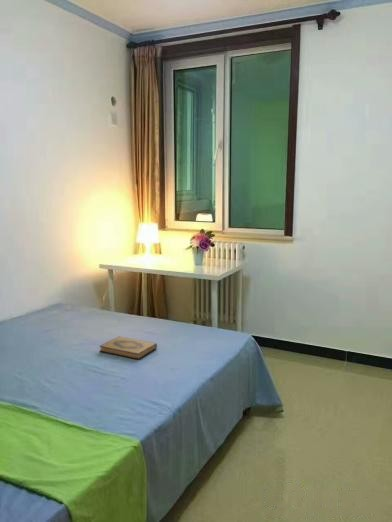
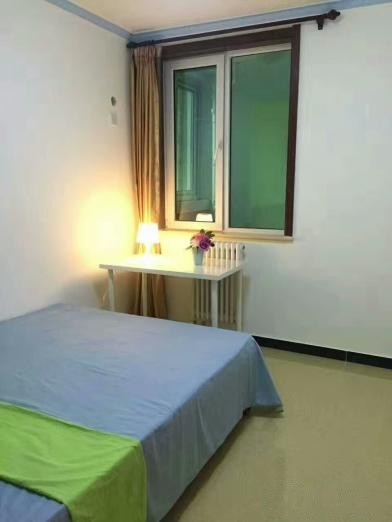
- hardback book (128, 347)
